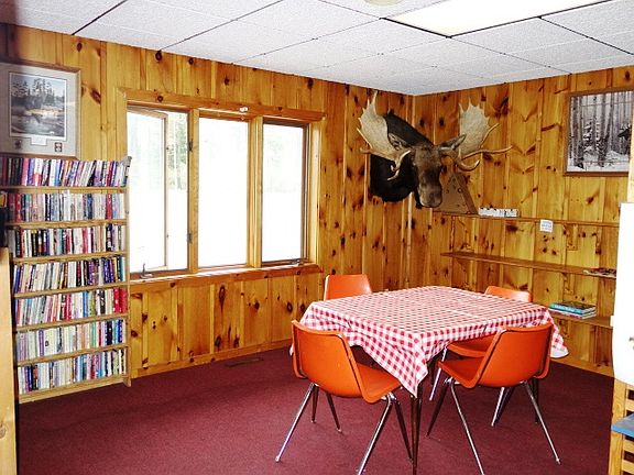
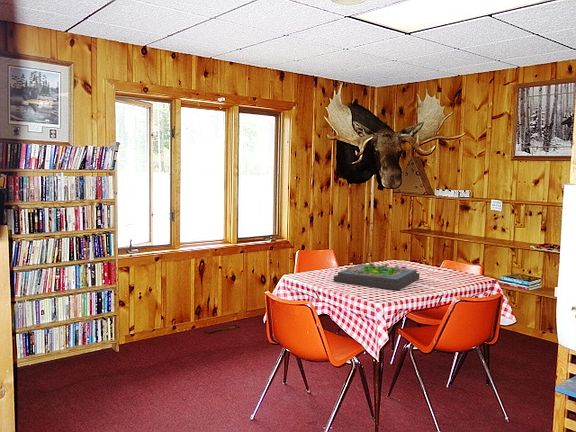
+ board game (377, 271)
